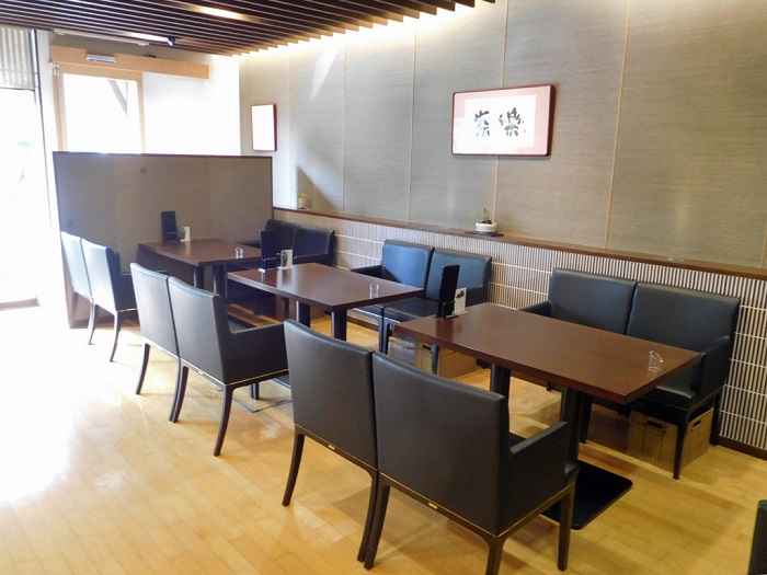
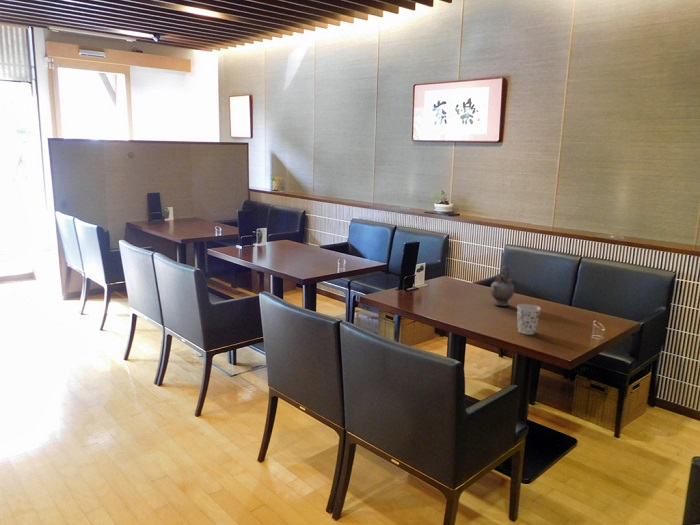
+ teapot (501, 285)
+ cup (527, 319)
